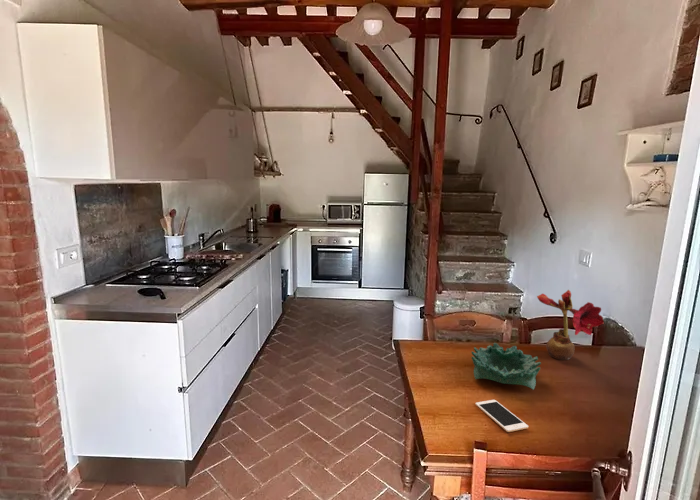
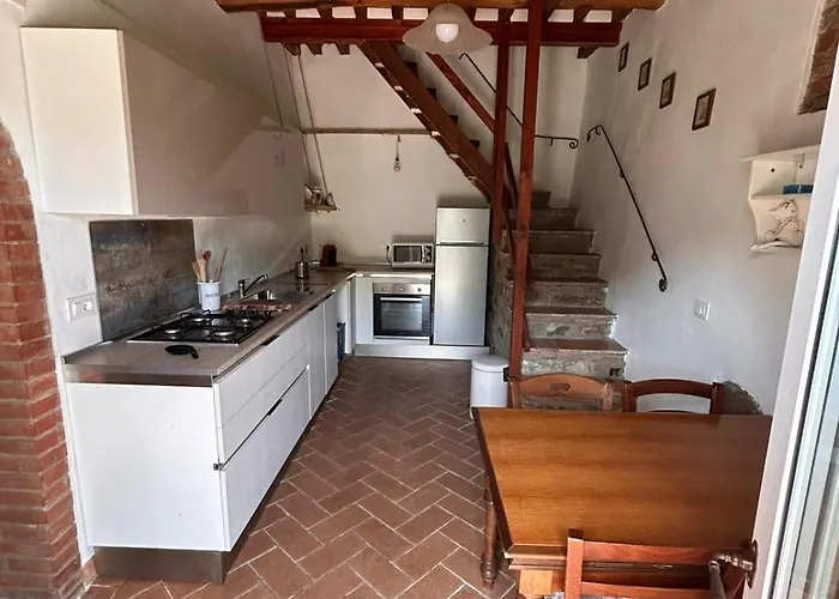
- flower (567, 327)
- cell phone (500, 414)
- decorative bowl (504, 365)
